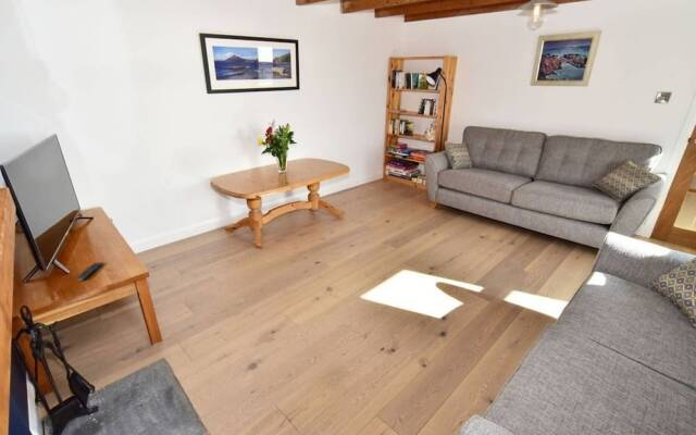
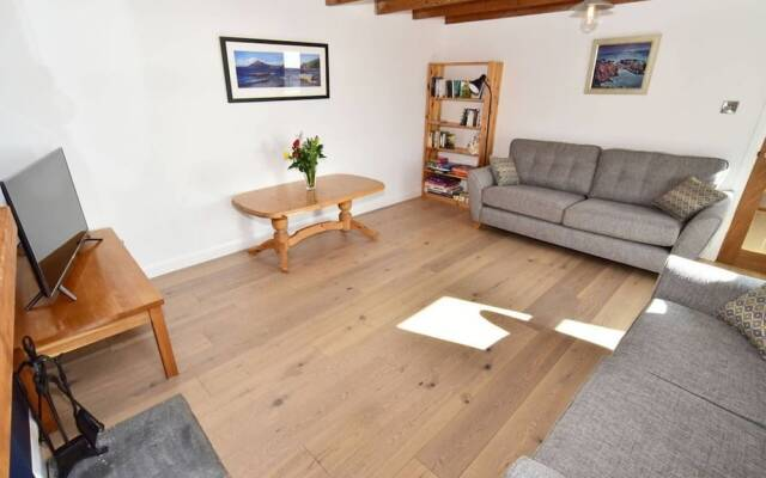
- remote control (89, 271)
